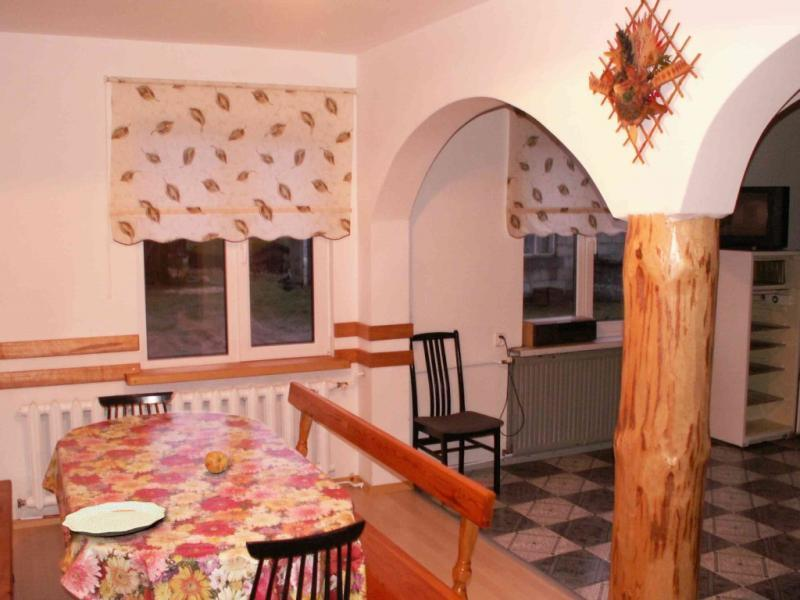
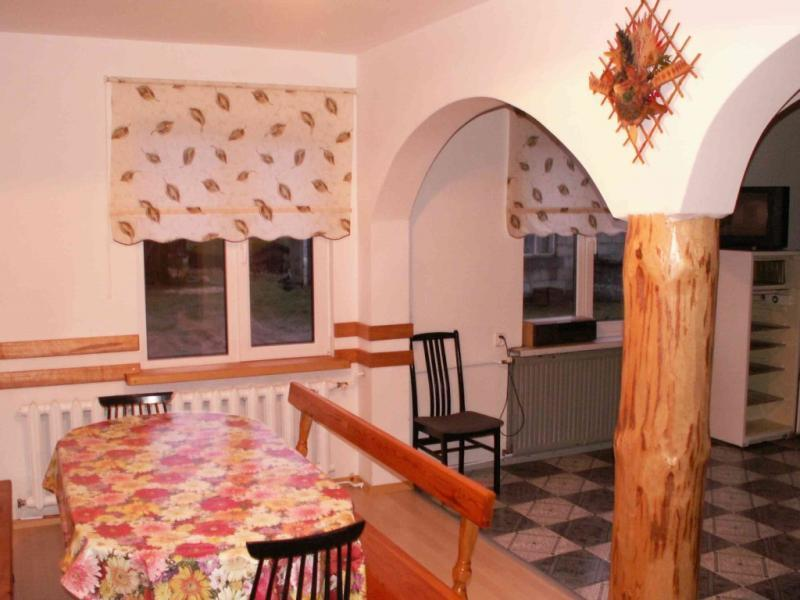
- fruit (216, 461)
- plate (115, 519)
